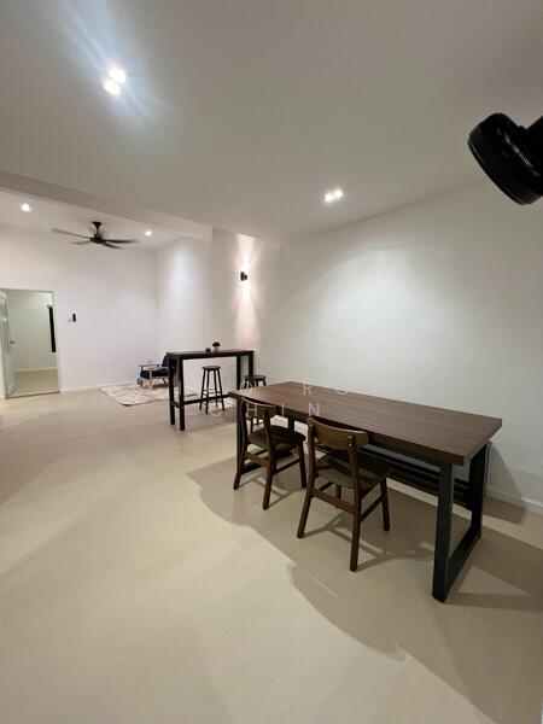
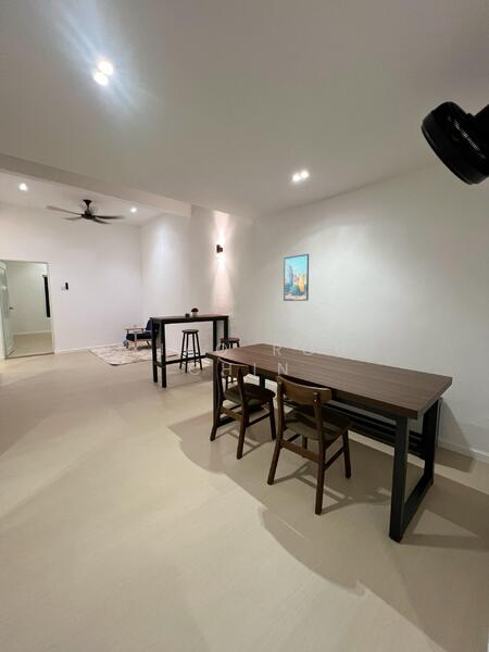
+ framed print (296, 278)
